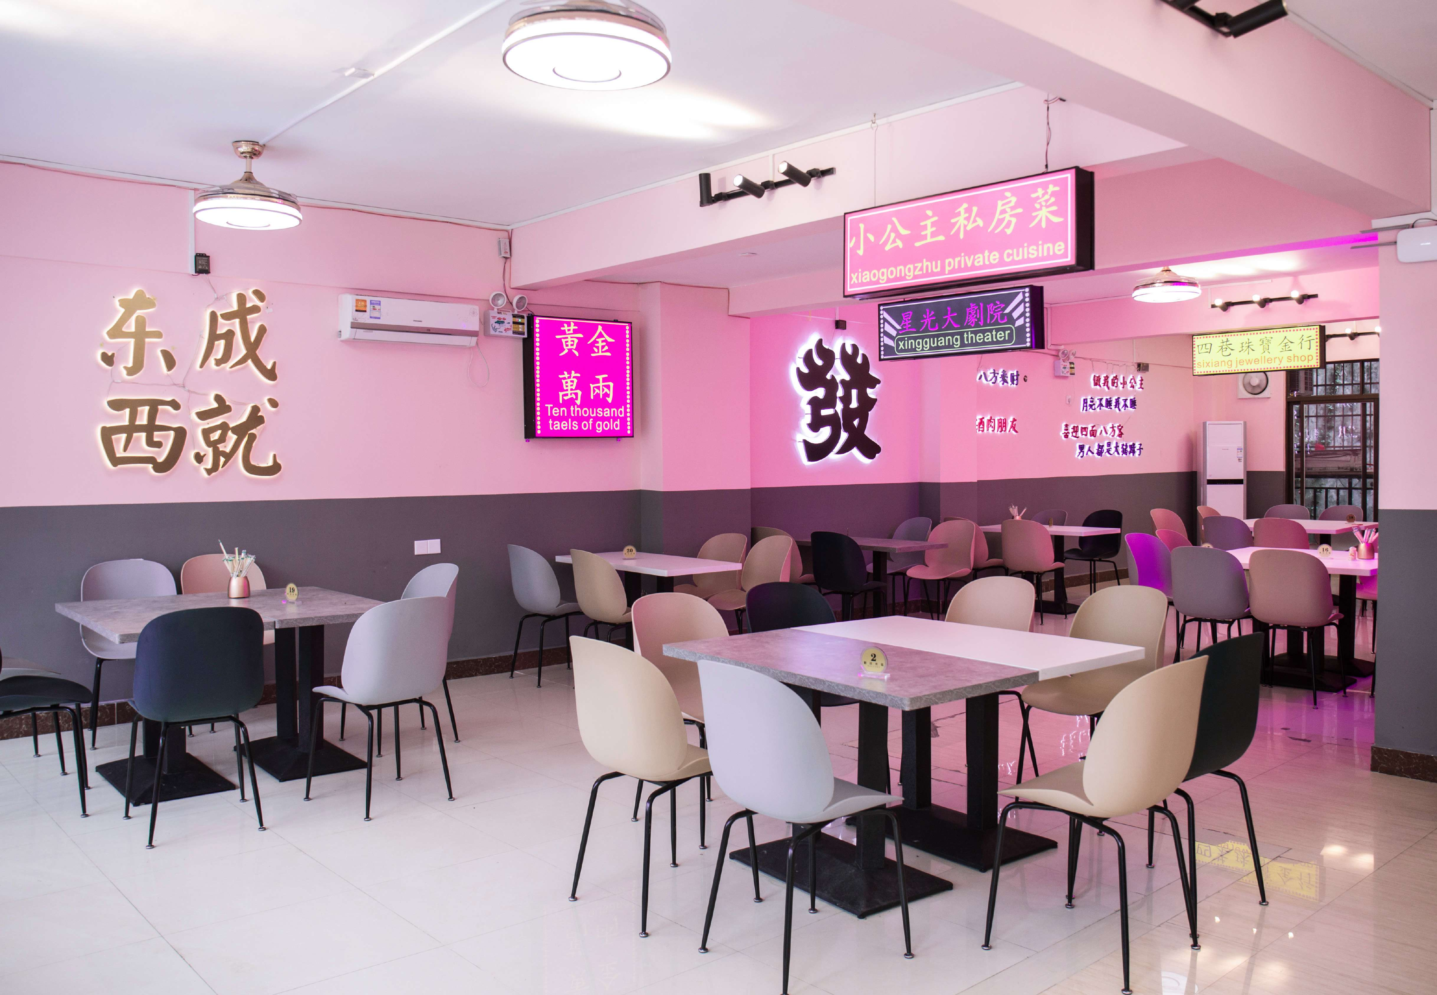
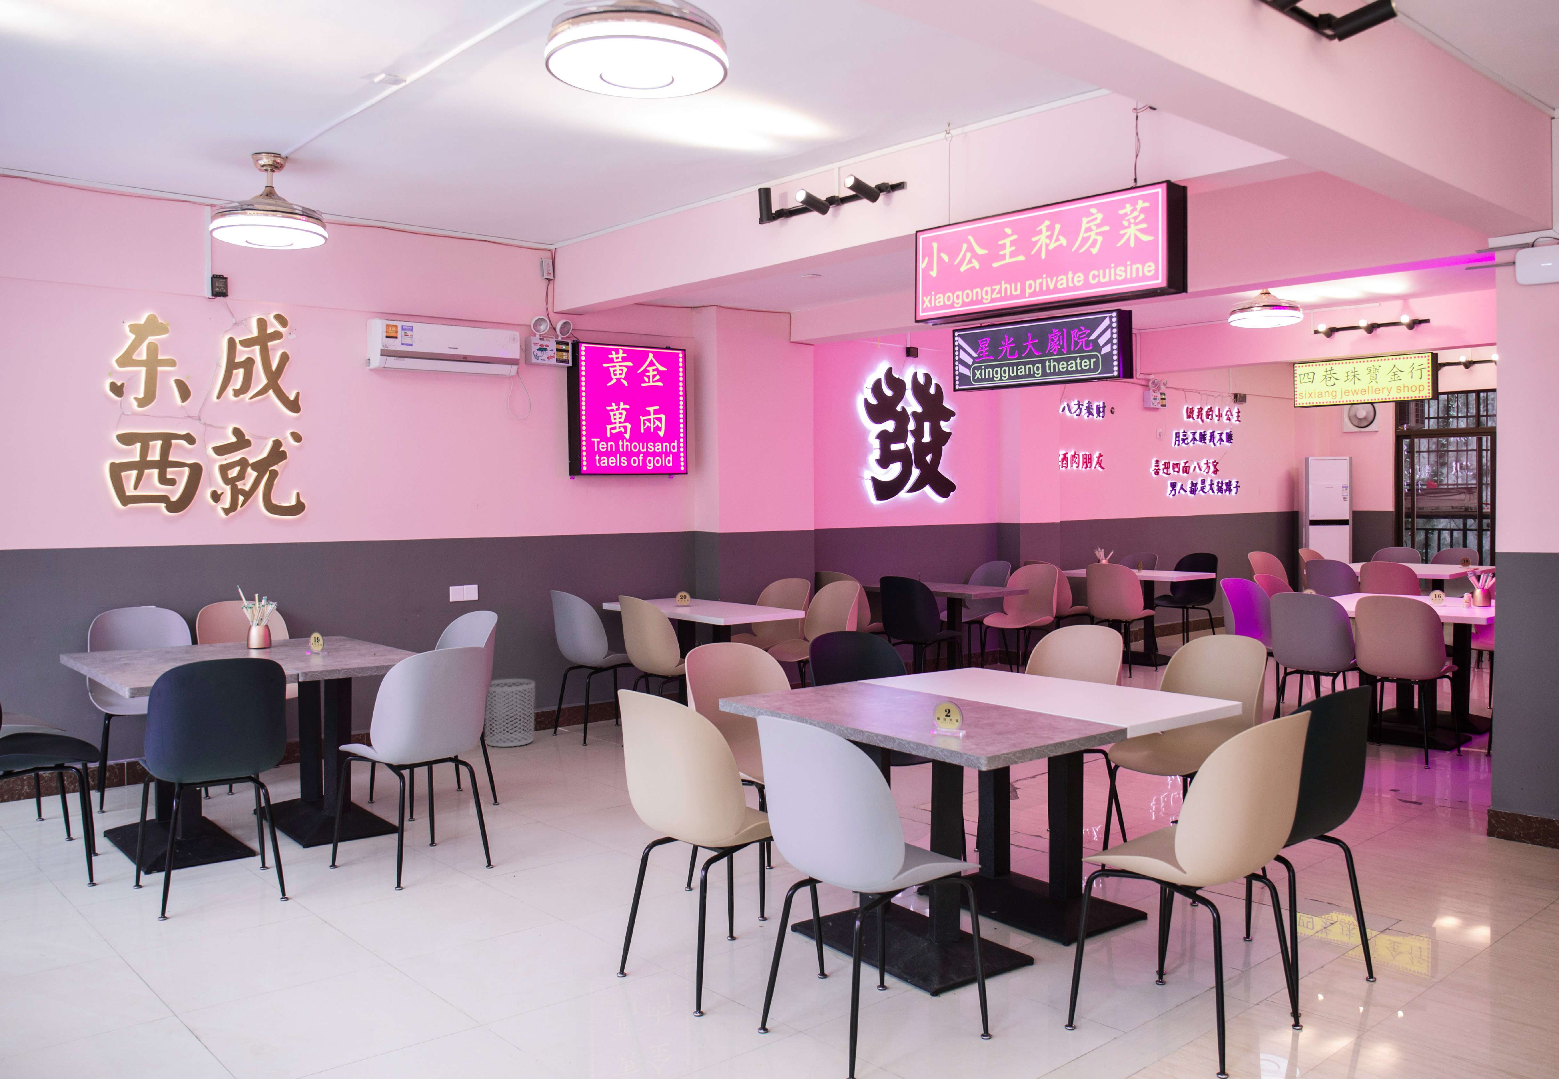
+ waste bin (509, 712)
